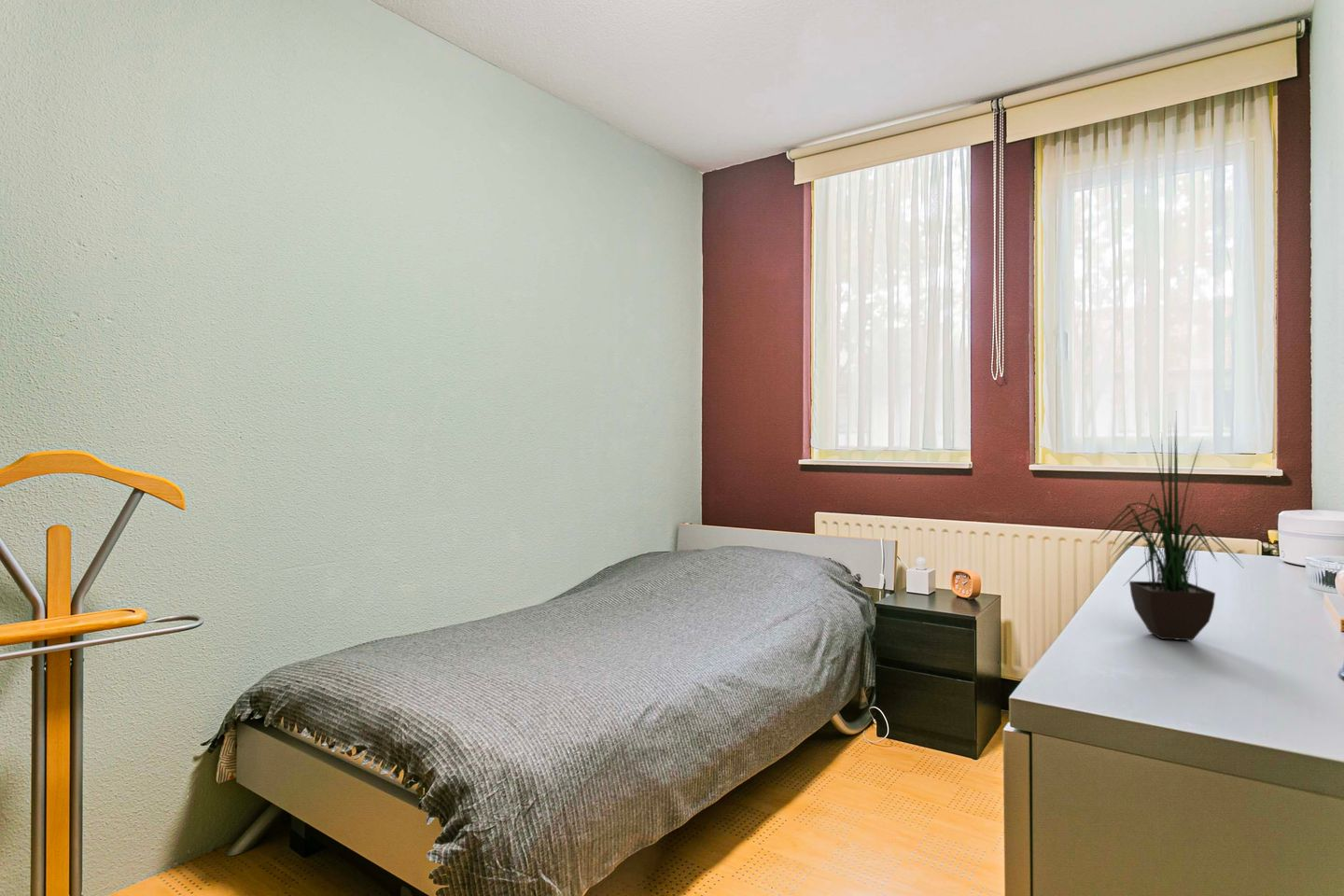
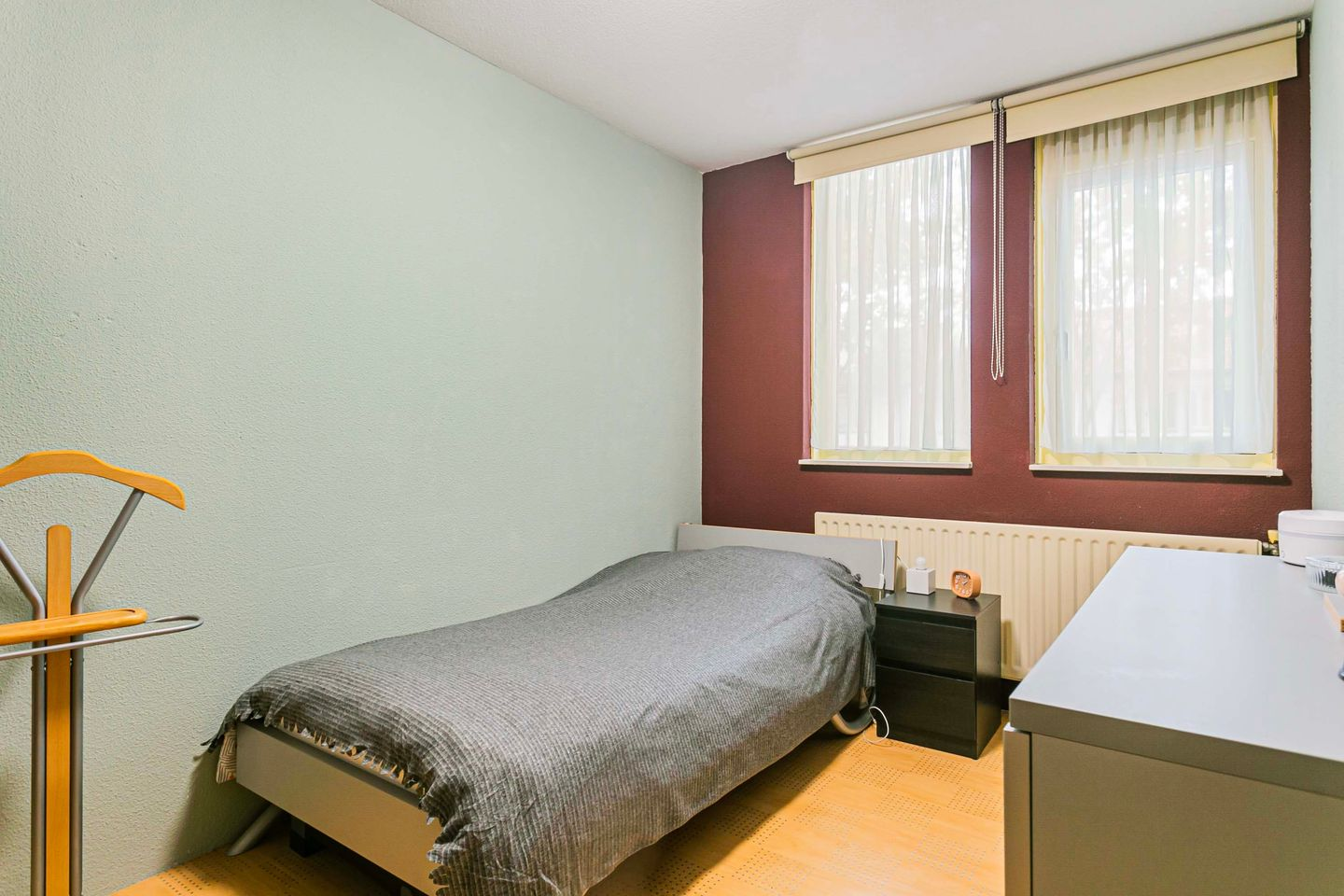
- potted plant (1162, 517)
